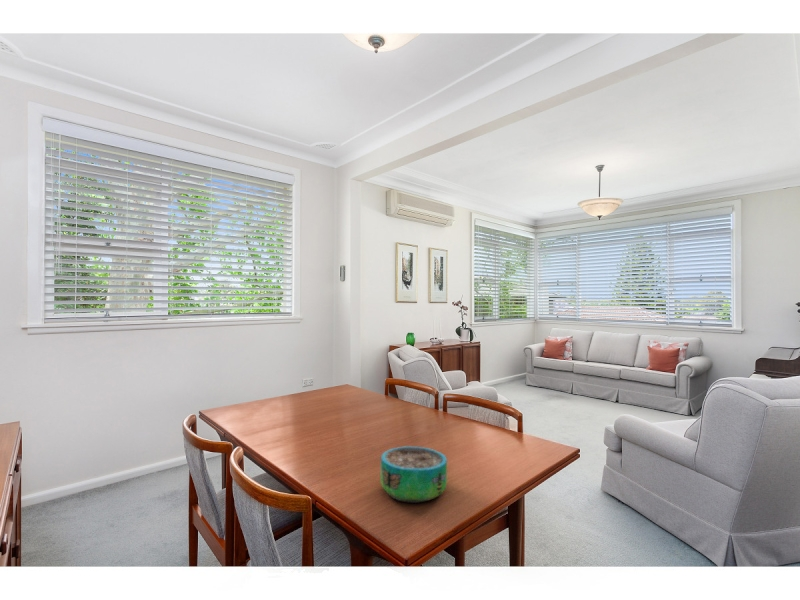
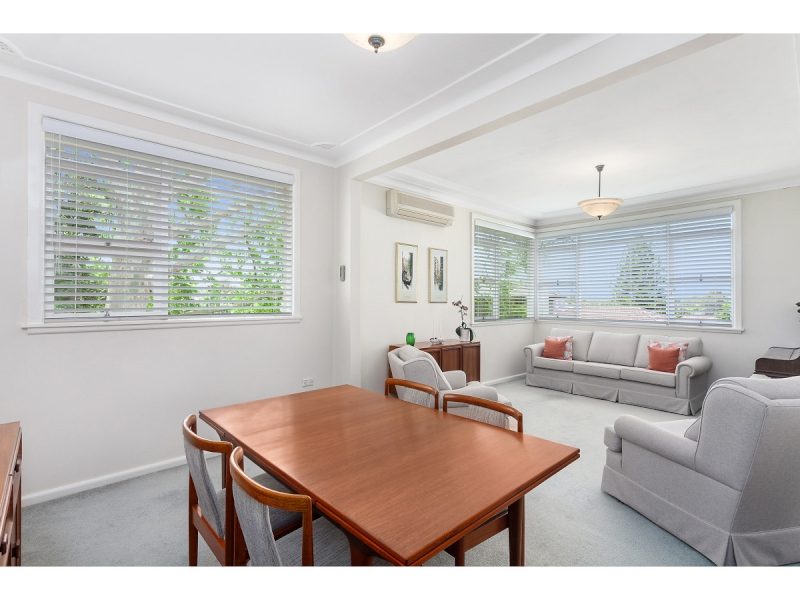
- decorative bowl (413, 472)
